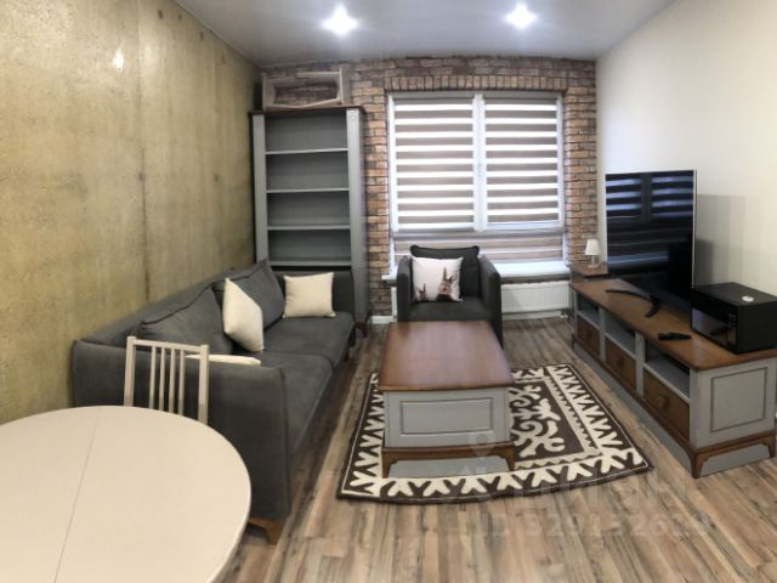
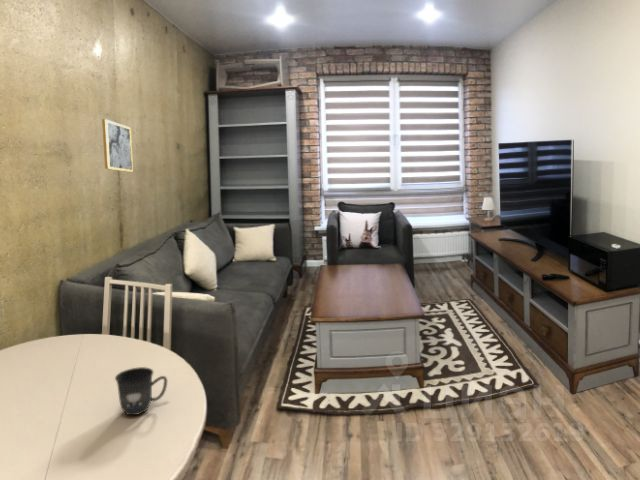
+ wall art (118, 147)
+ mug (142, 391)
